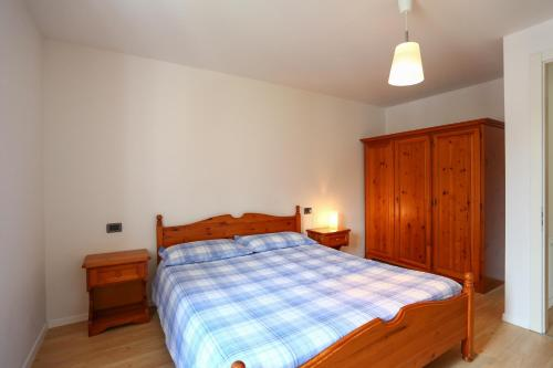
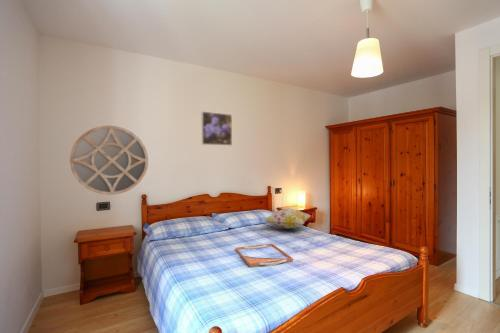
+ serving tray (262, 258)
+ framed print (217, 129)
+ decorative pillow (288, 218)
+ home mirror (111, 160)
